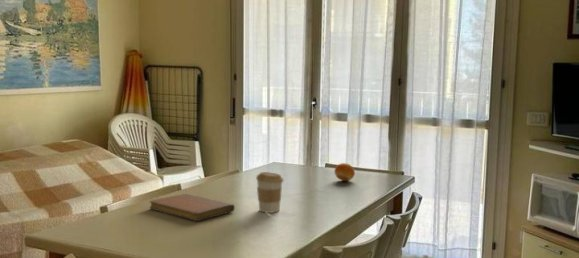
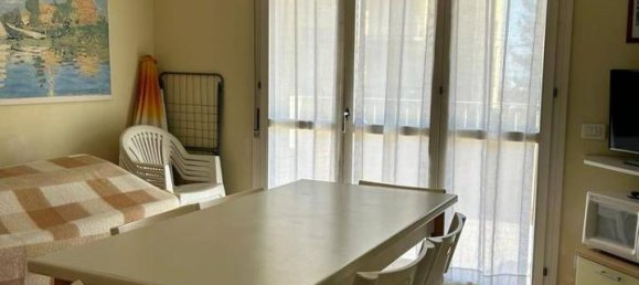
- fruit (344, 172)
- notebook (191, 206)
- coffee cup (269, 191)
